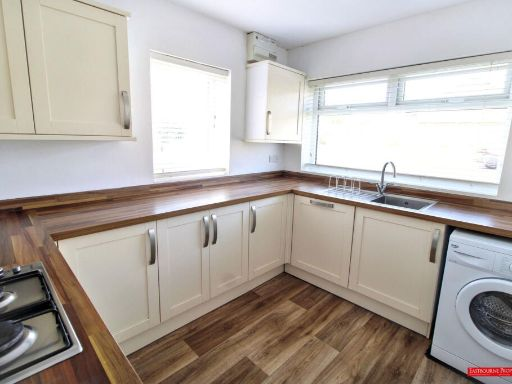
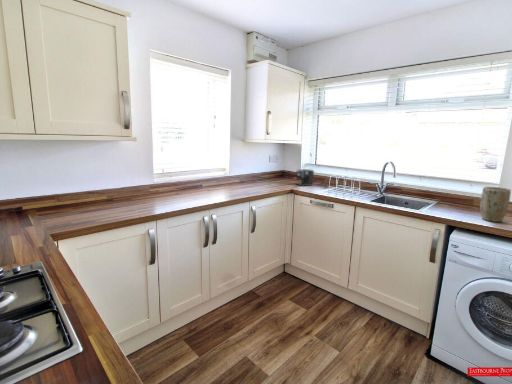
+ plant pot (494, 204)
+ coffee maker (310, 178)
